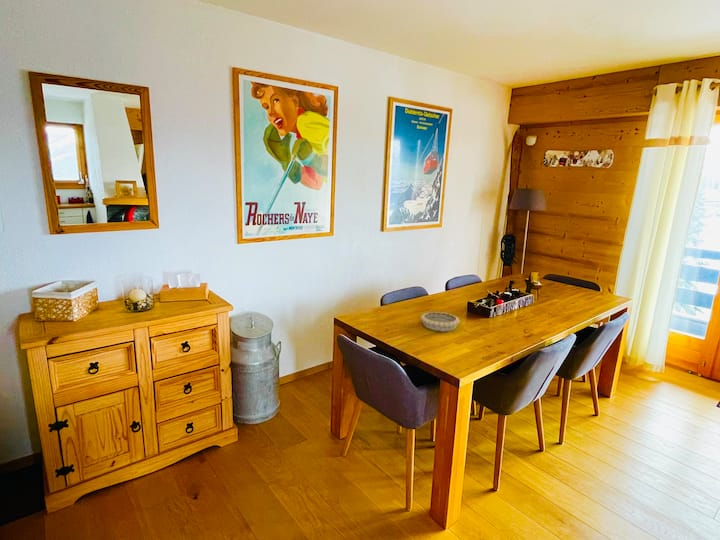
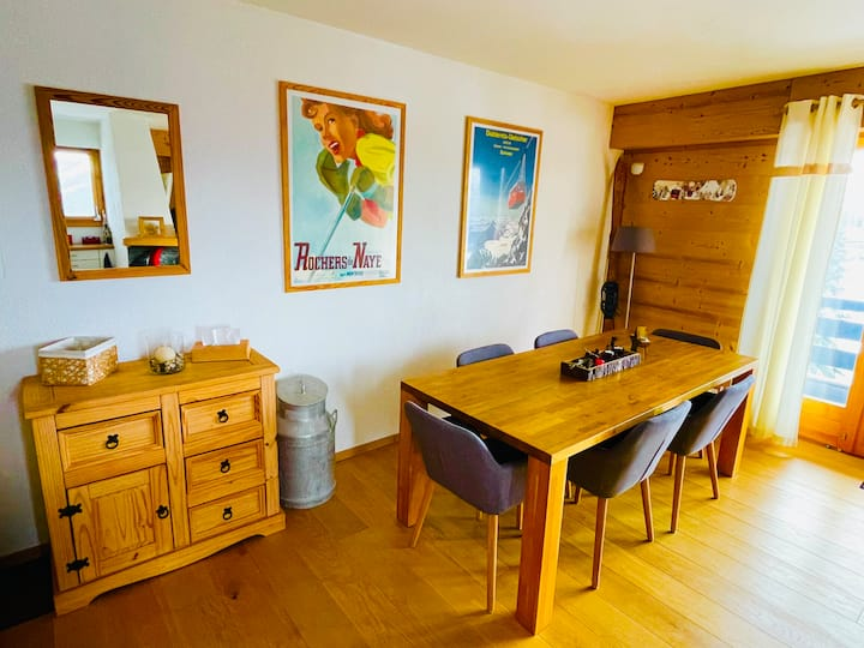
- decorative bowl (439, 321)
